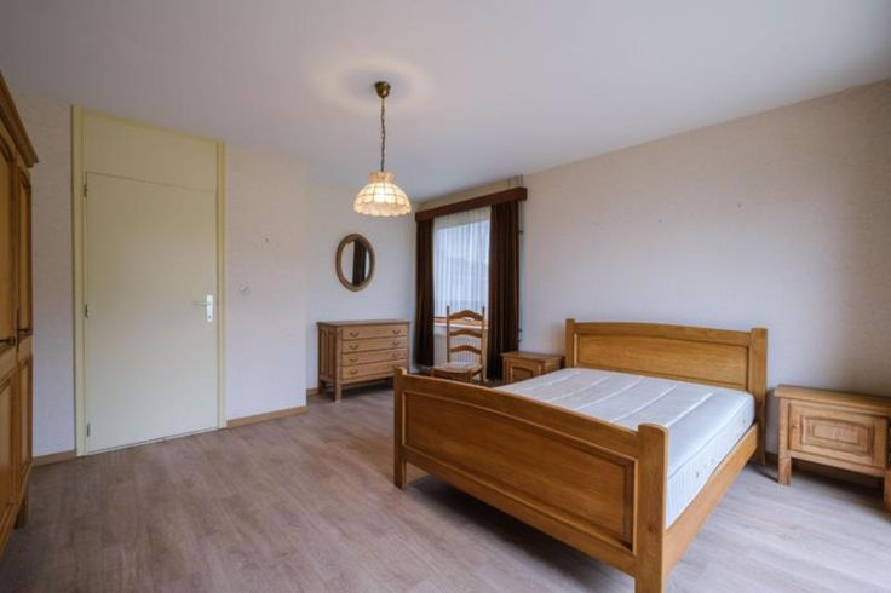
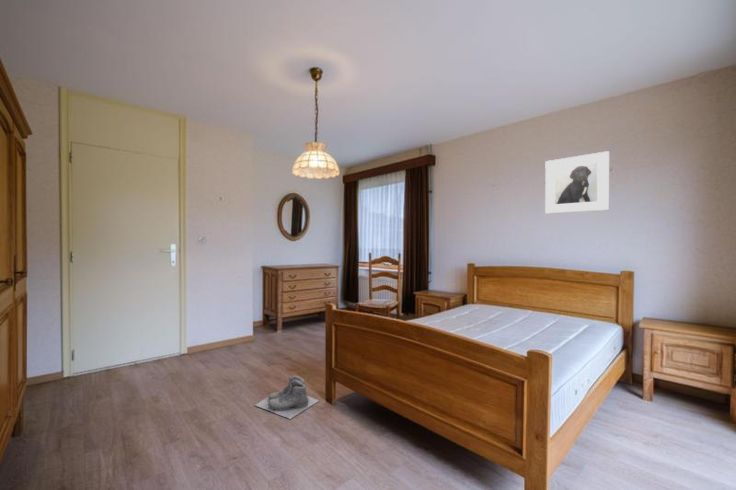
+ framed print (575, 184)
+ boots (287, 390)
